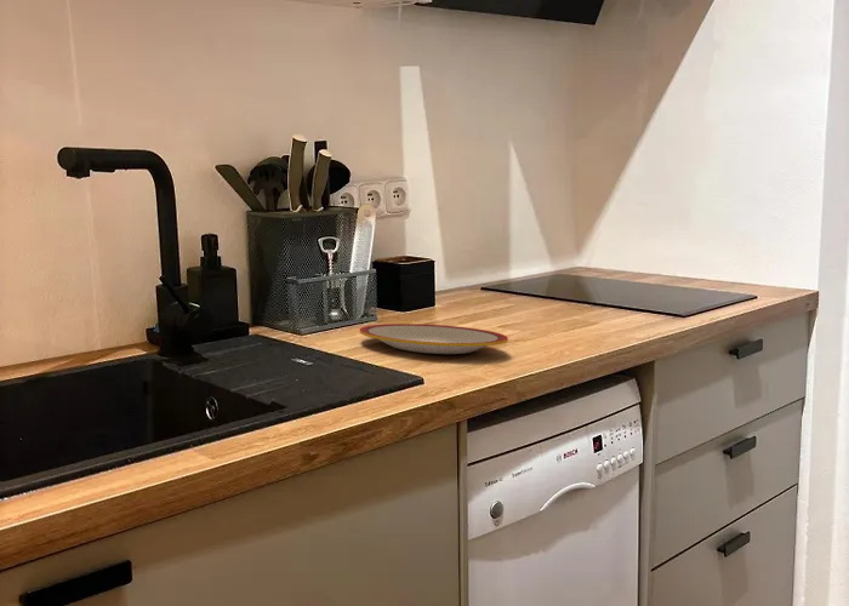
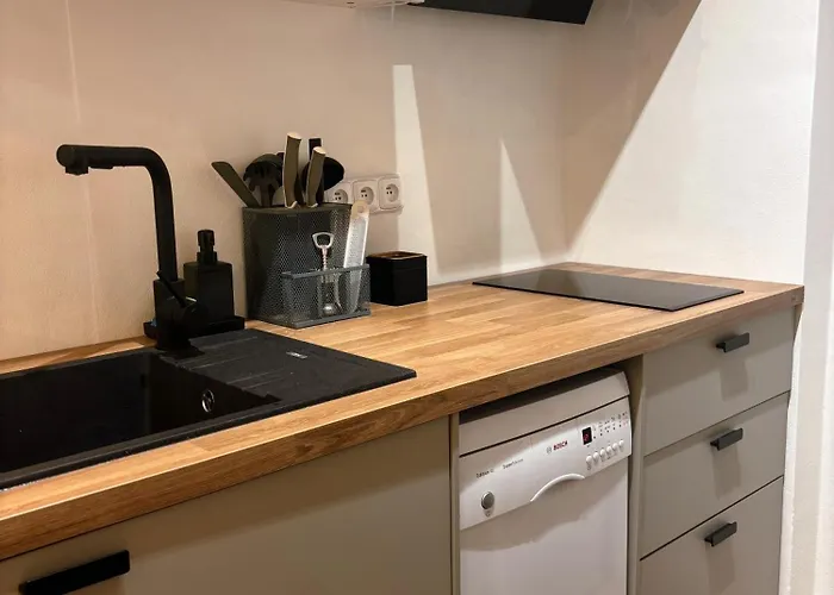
- plate (431, 339)
